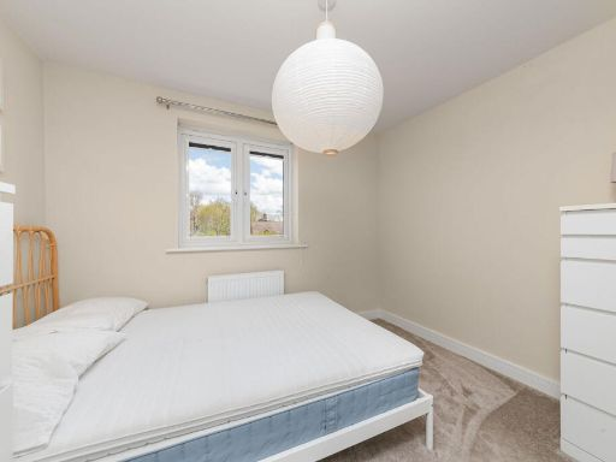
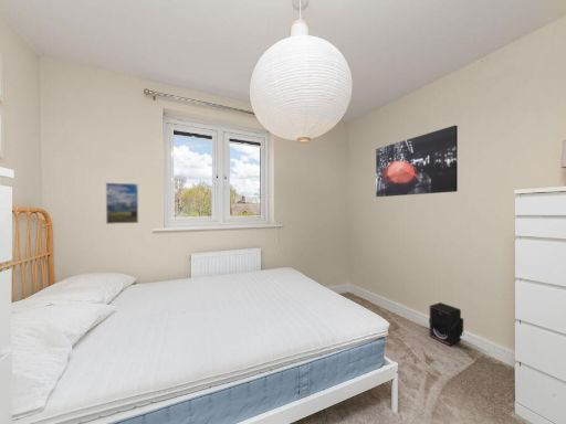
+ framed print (123, 203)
+ stereo (444, 322)
+ wall art (410, 167)
